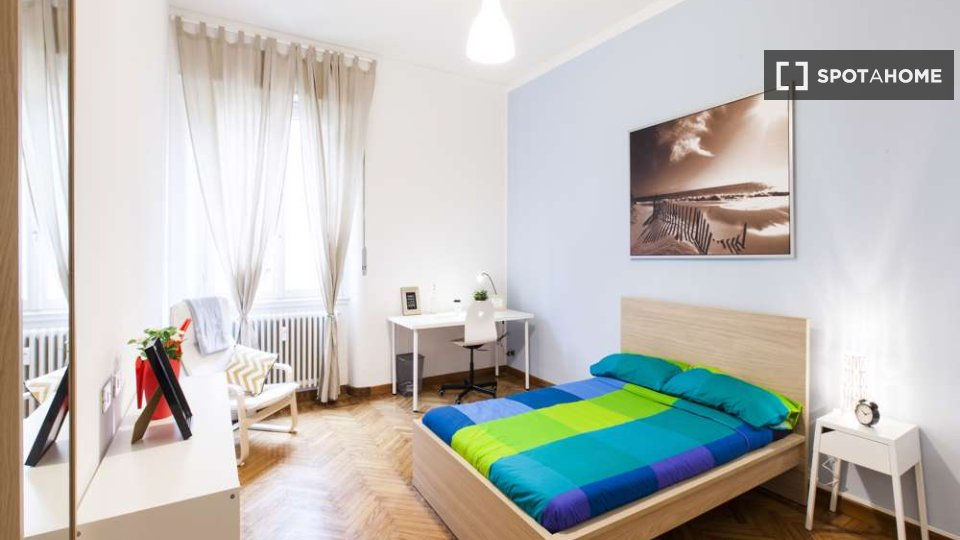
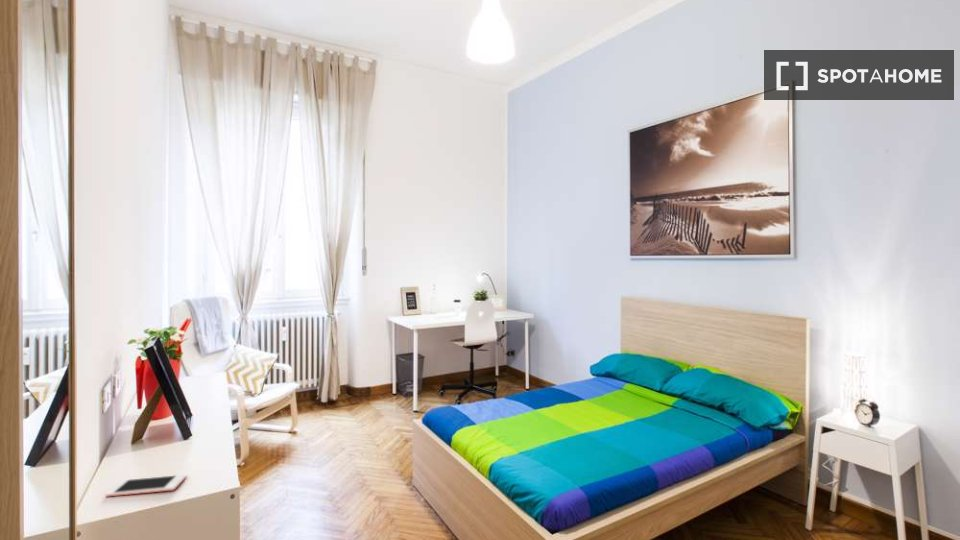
+ cell phone (147, 485)
